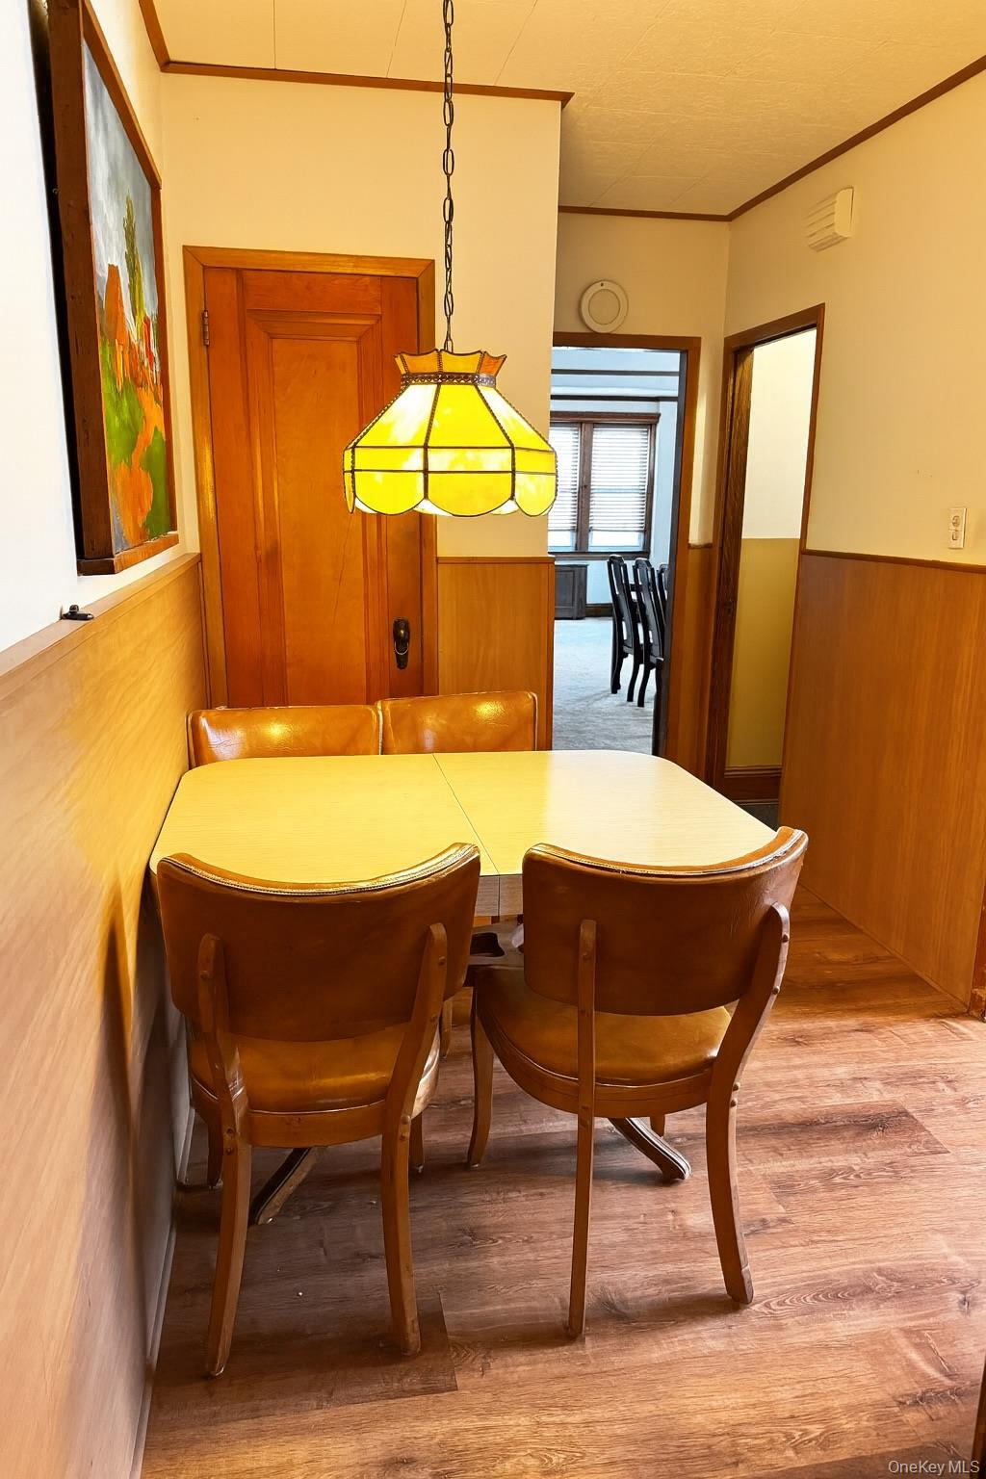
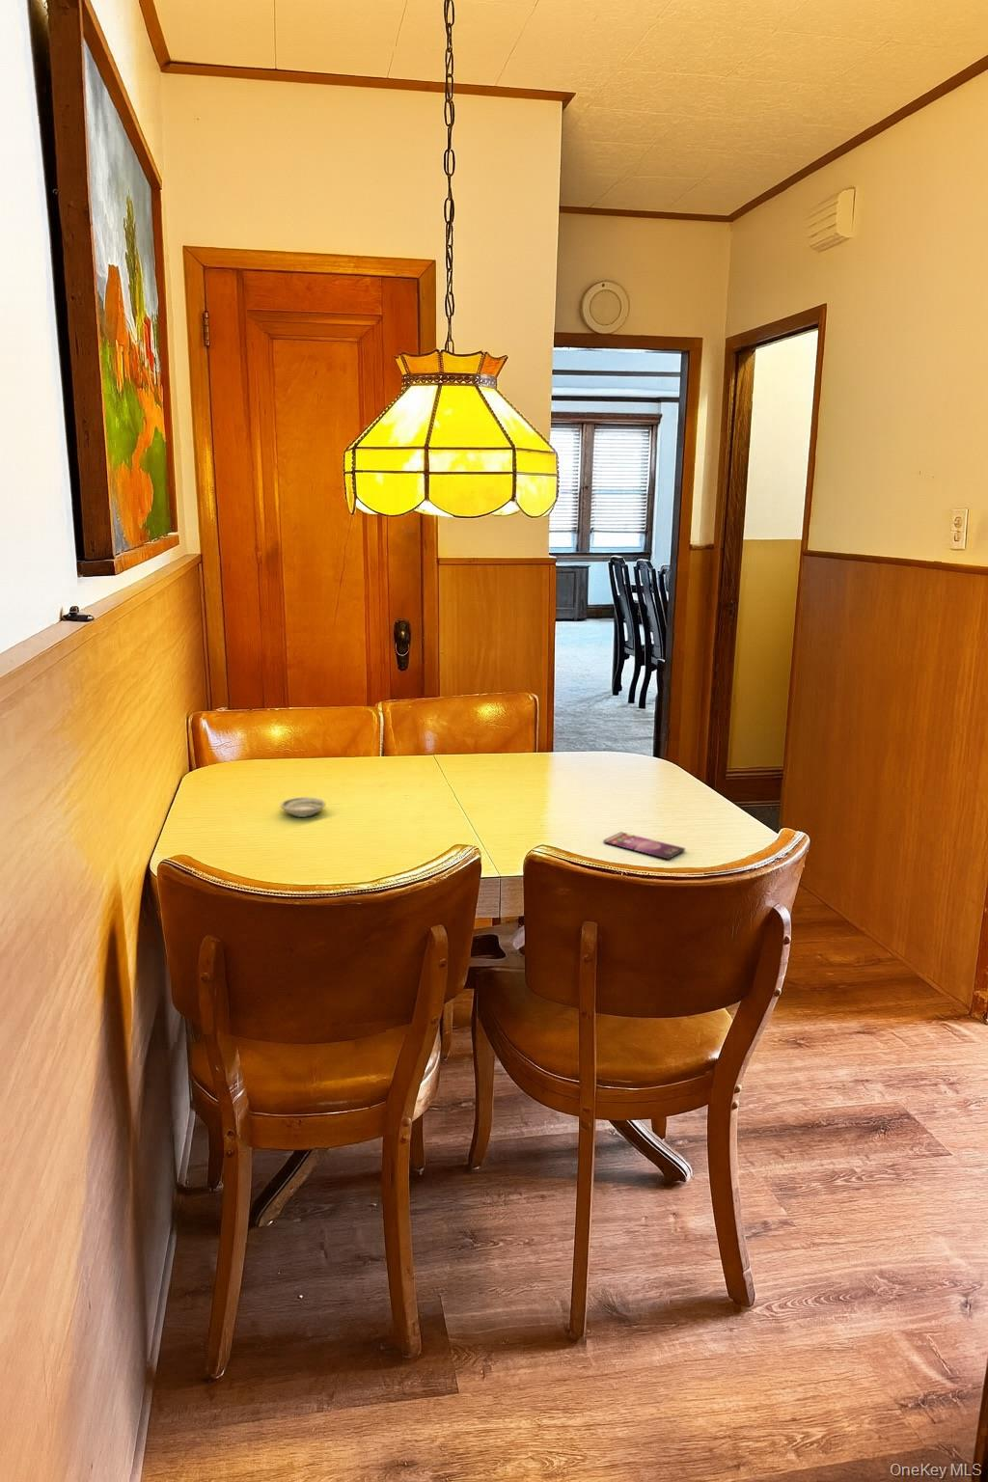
+ smartphone (644, 845)
+ saucer (303, 807)
